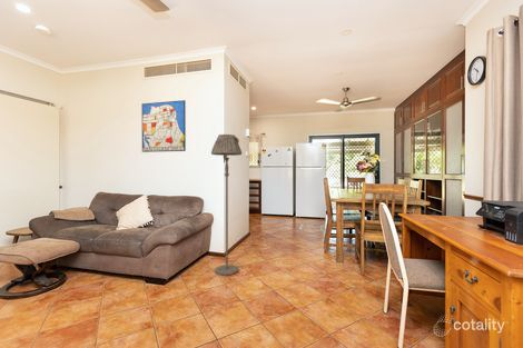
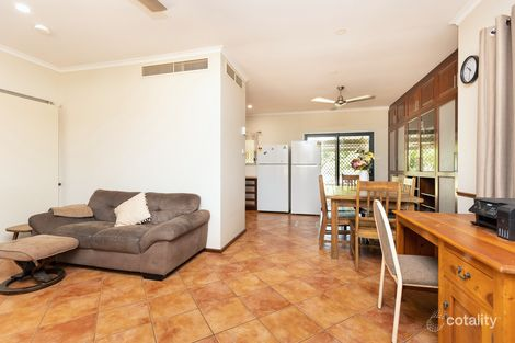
- floor lamp (226, 202)
- wall art (162, 127)
